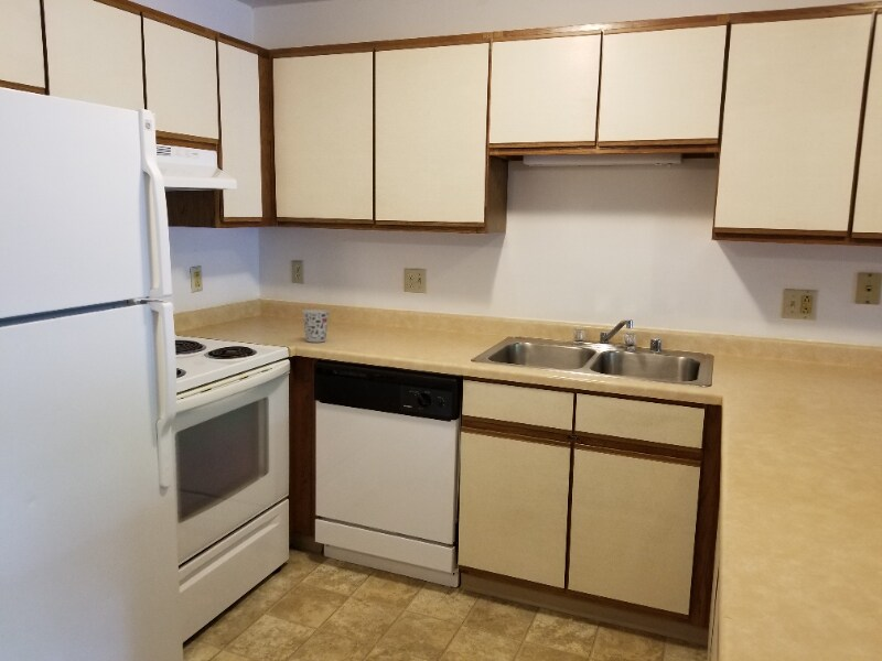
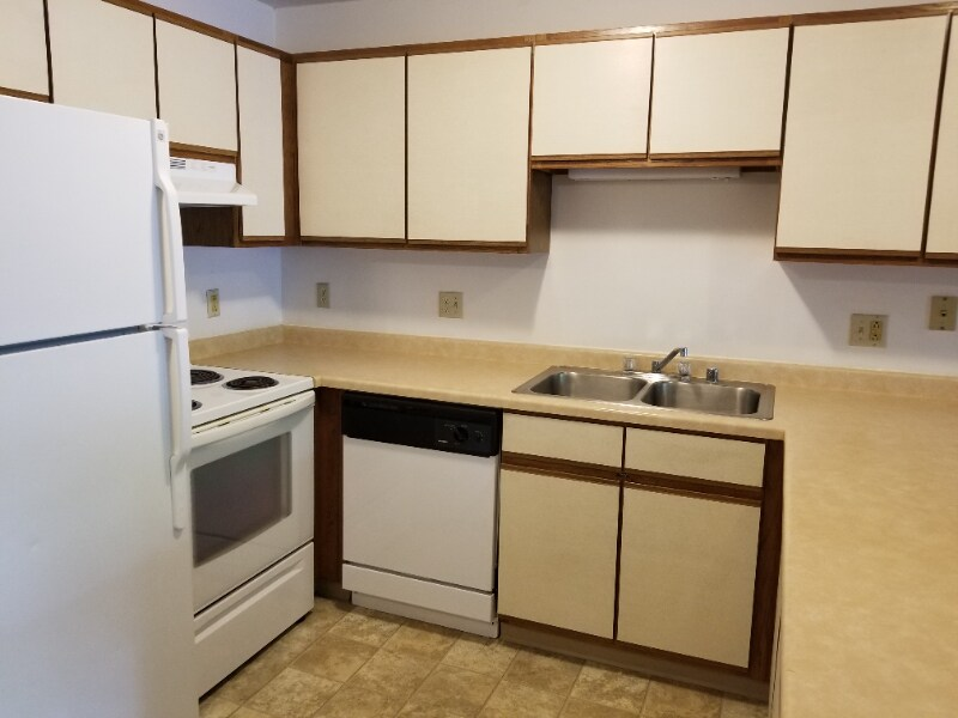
- cup (315, 325)
